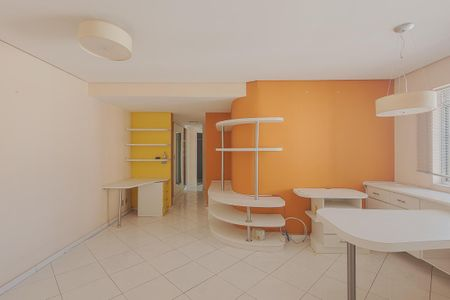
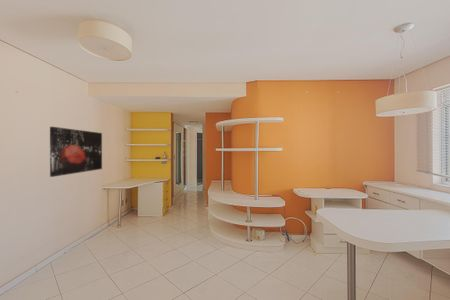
+ wall art (80, 151)
